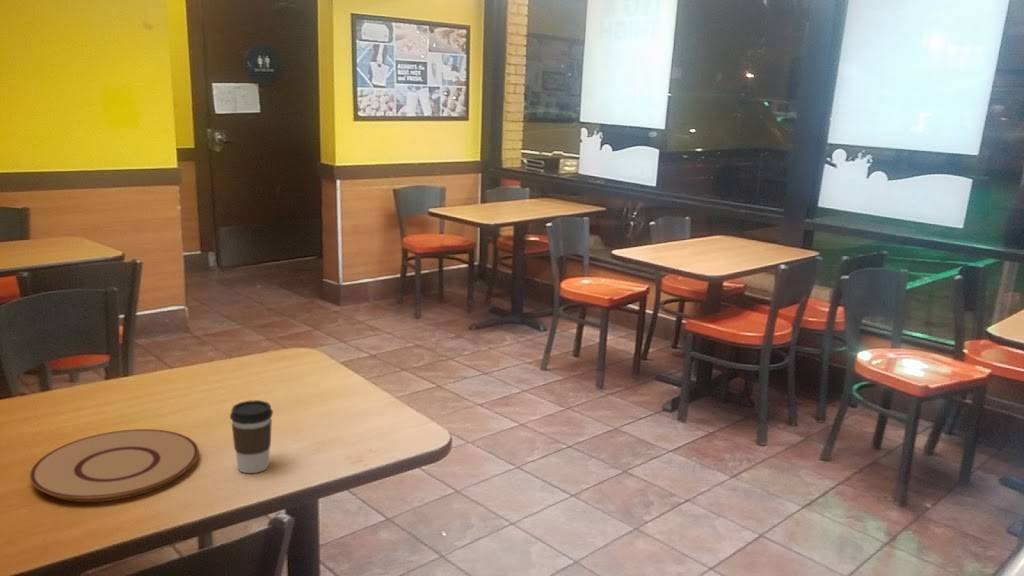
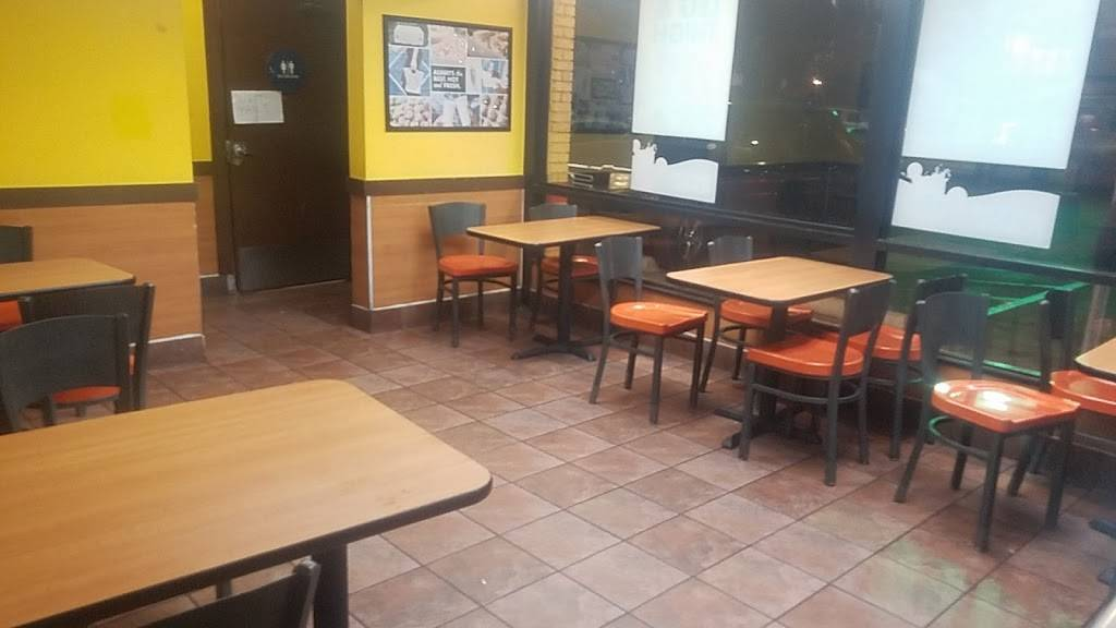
- coffee cup (252, 437)
- plate (118, 463)
